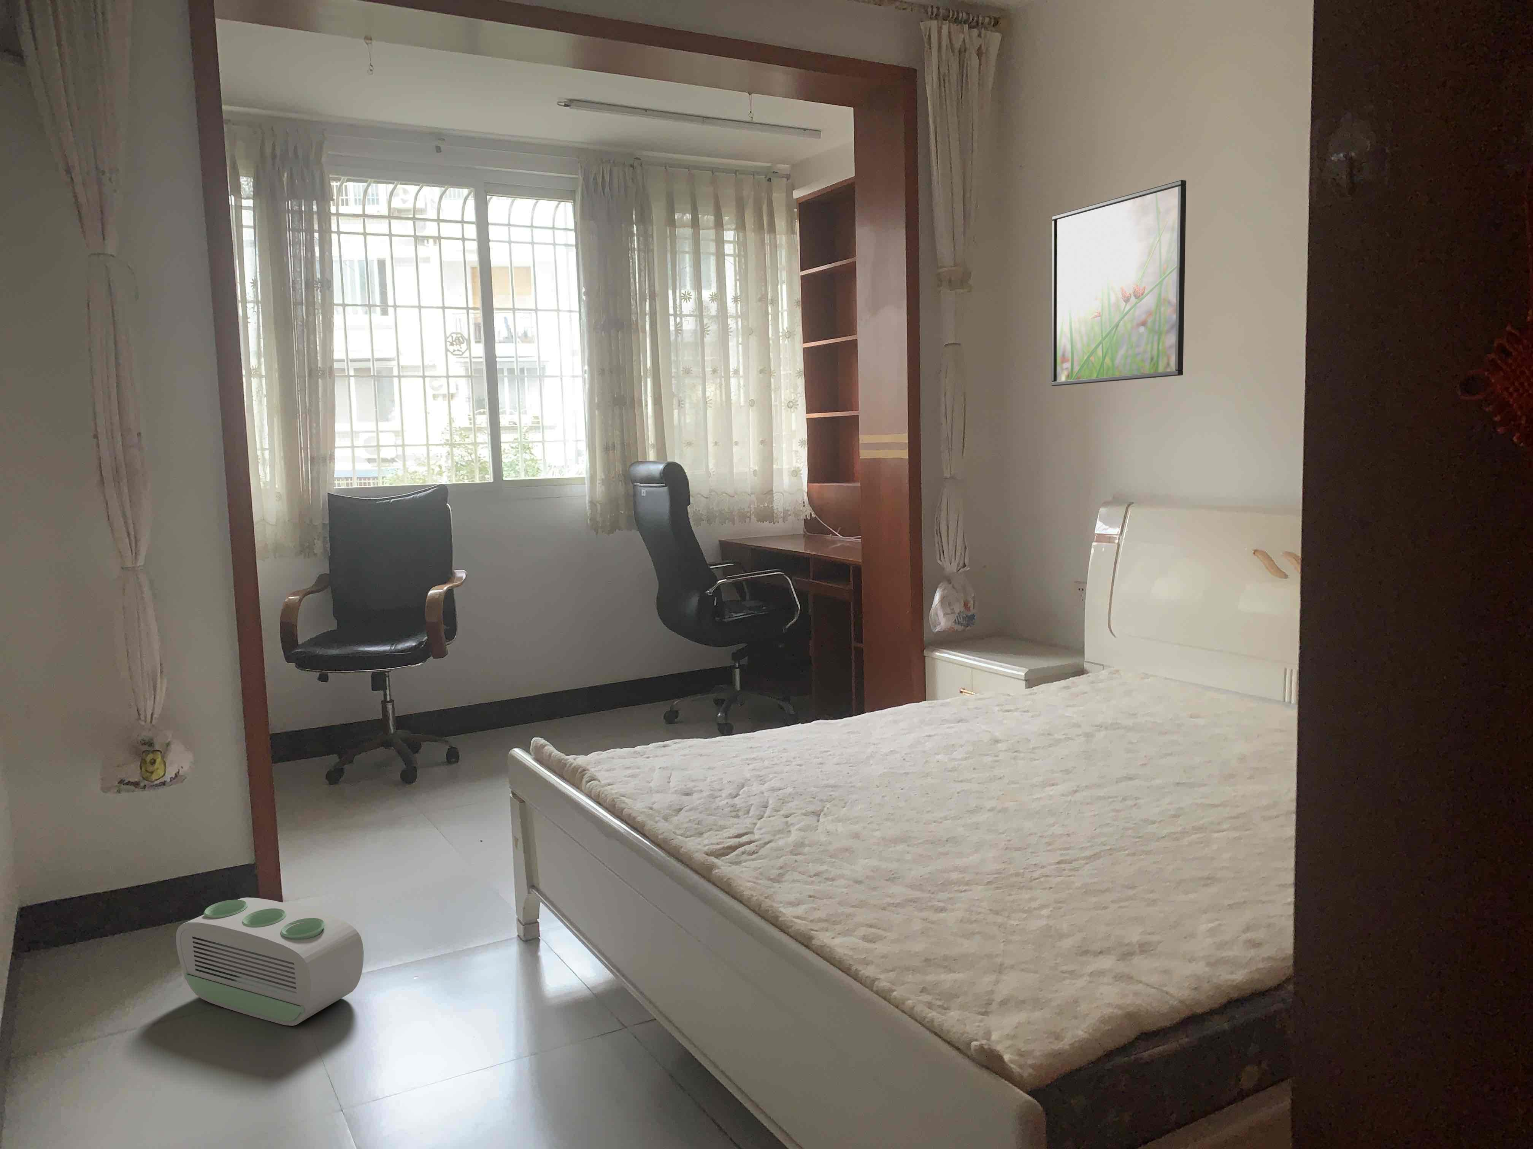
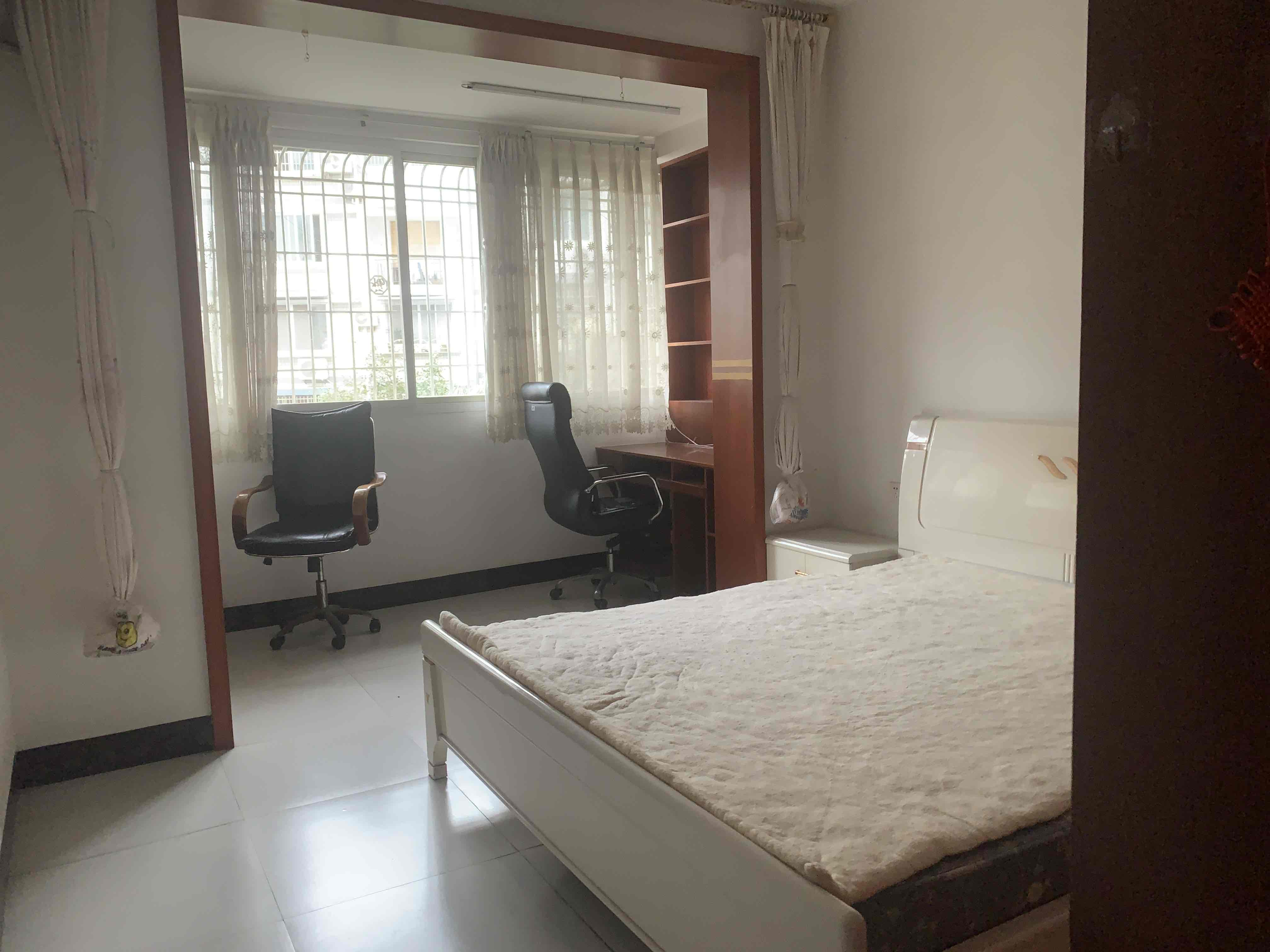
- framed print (1114, 291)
- air purifier (269, 957)
